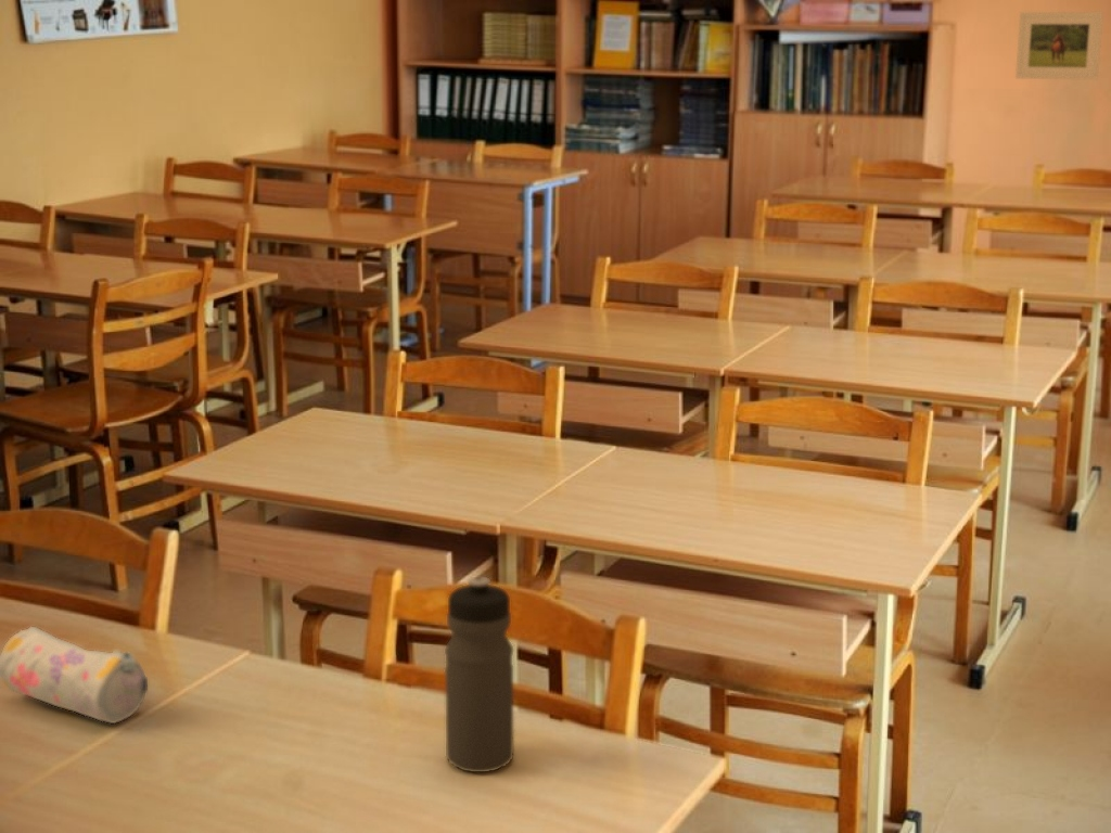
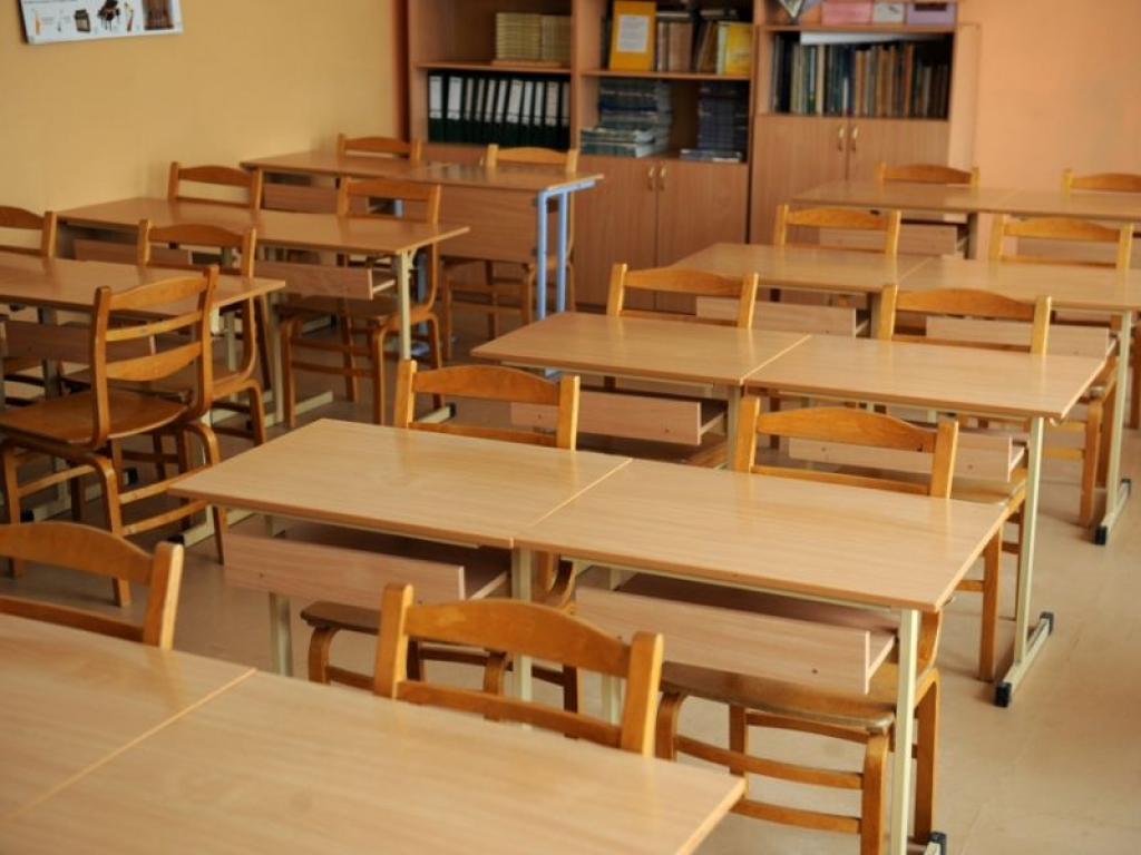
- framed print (1058, 46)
- water bottle (478, 669)
- pencil case (72, 674)
